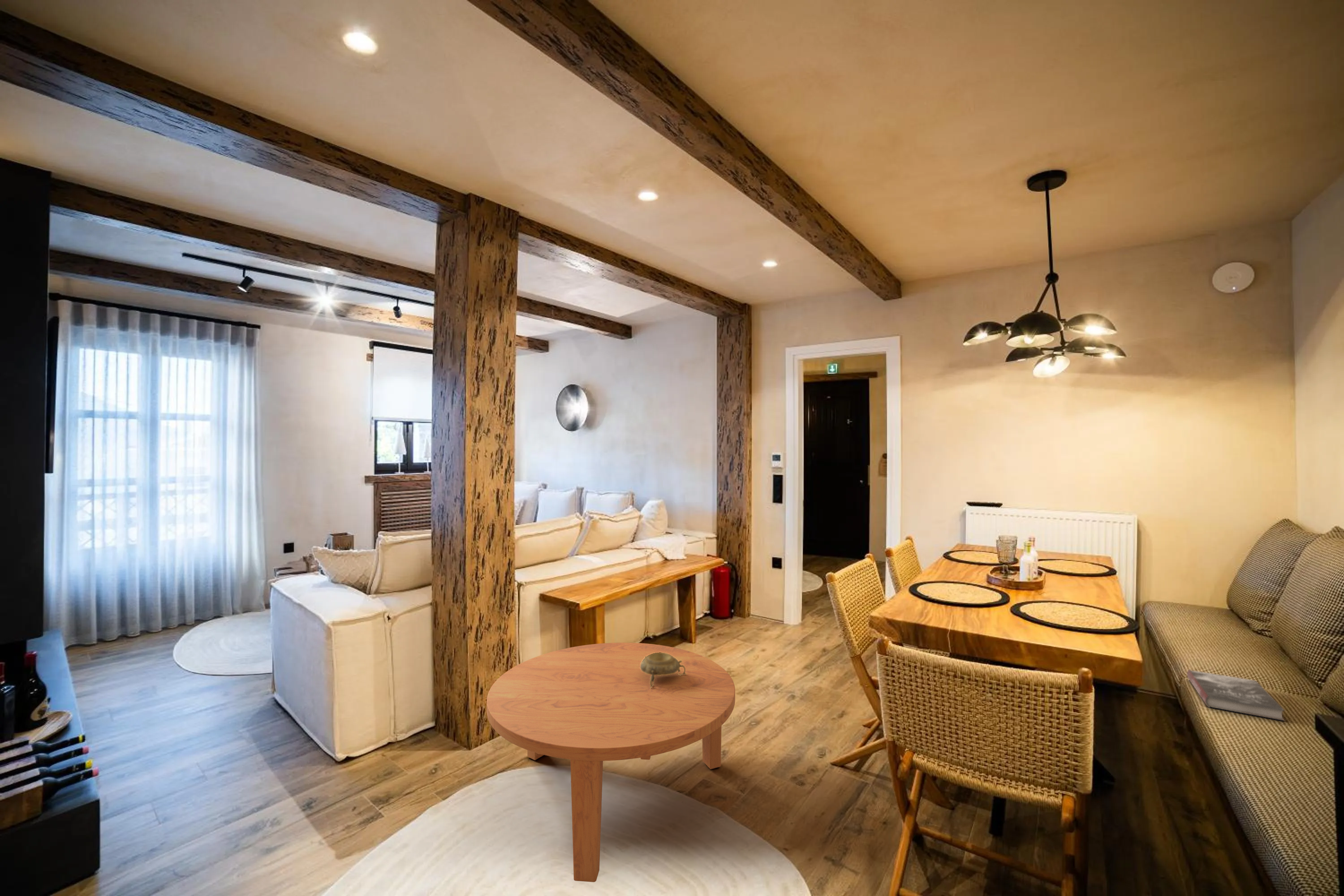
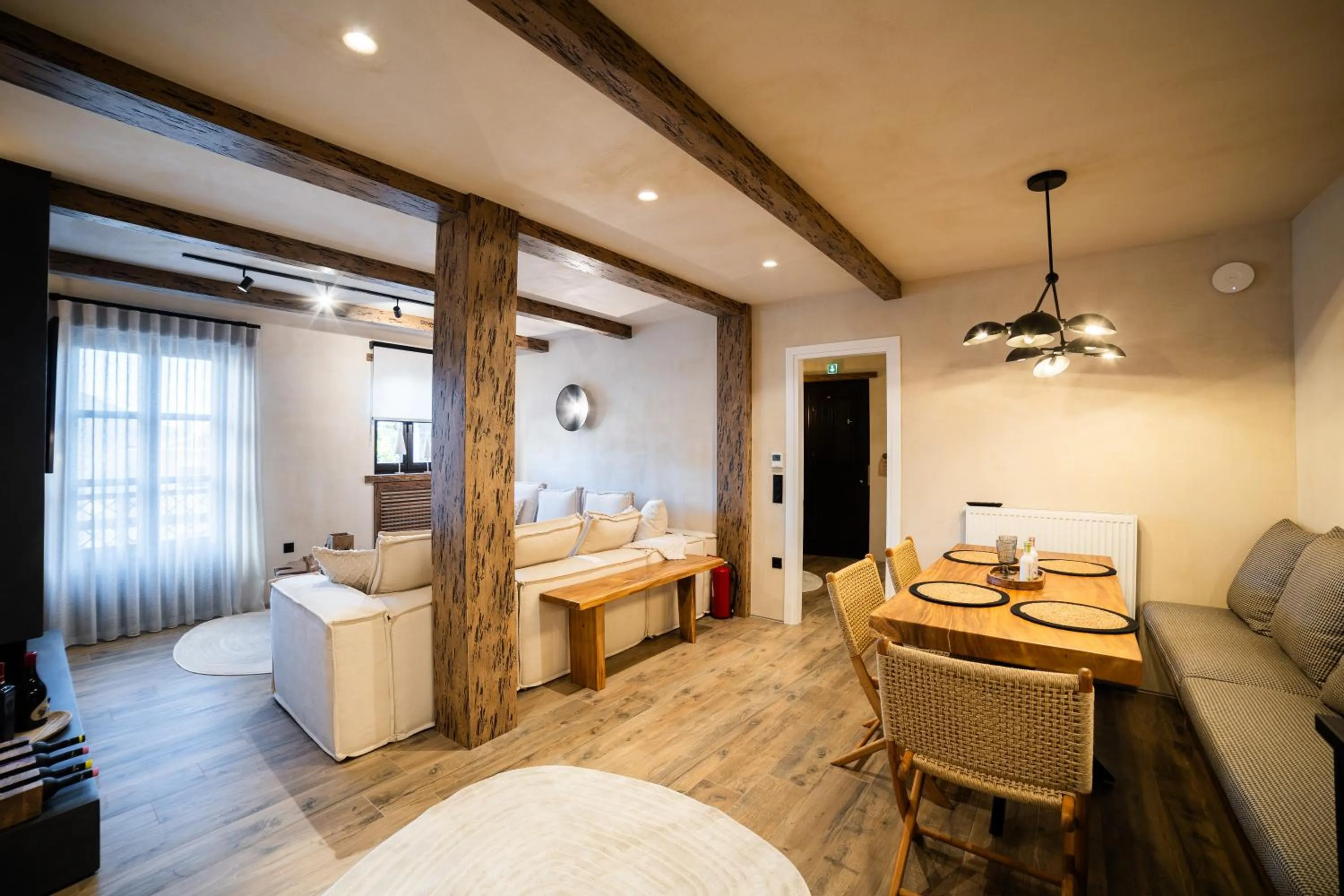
- book (1232, 693)
- coffee table (613, 737)
- decorative bowl (661, 668)
